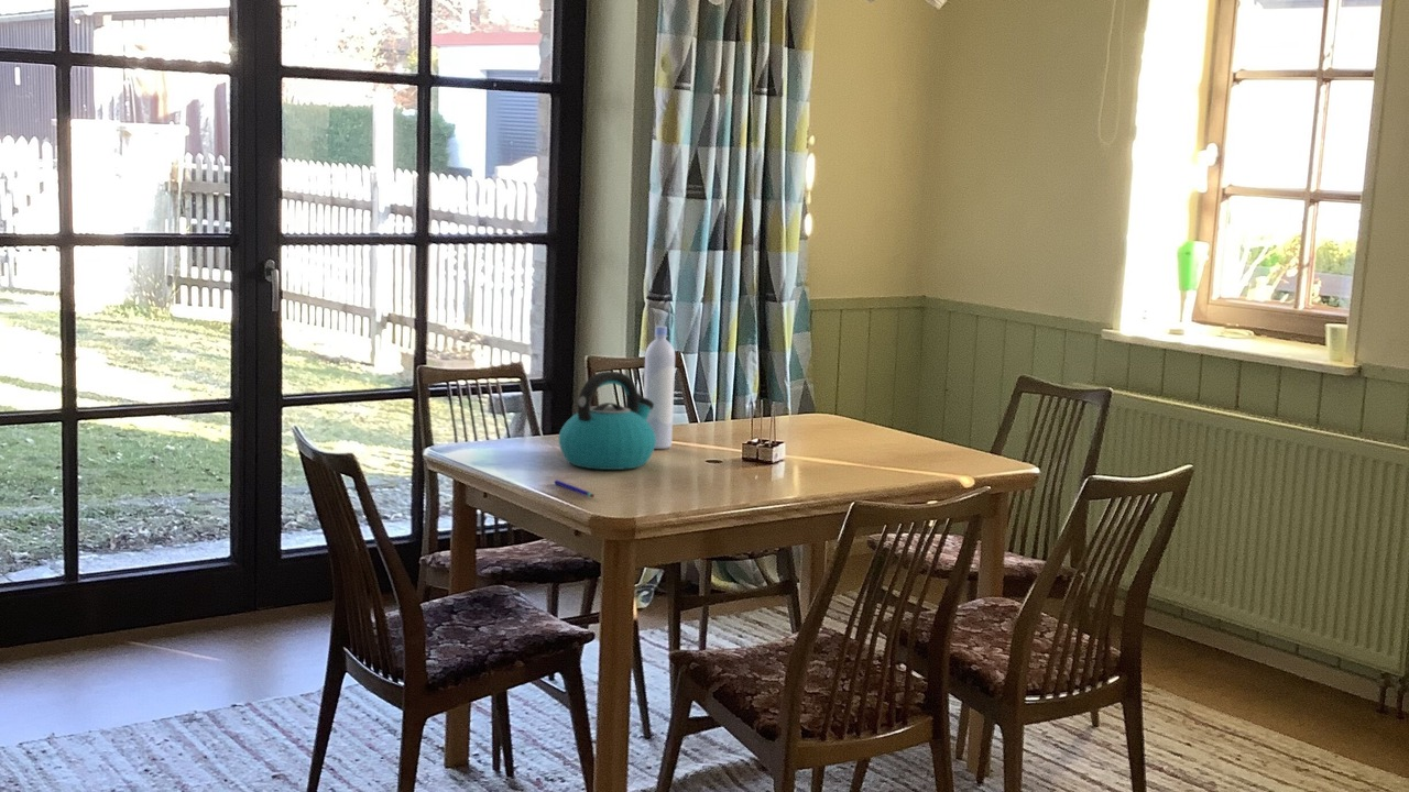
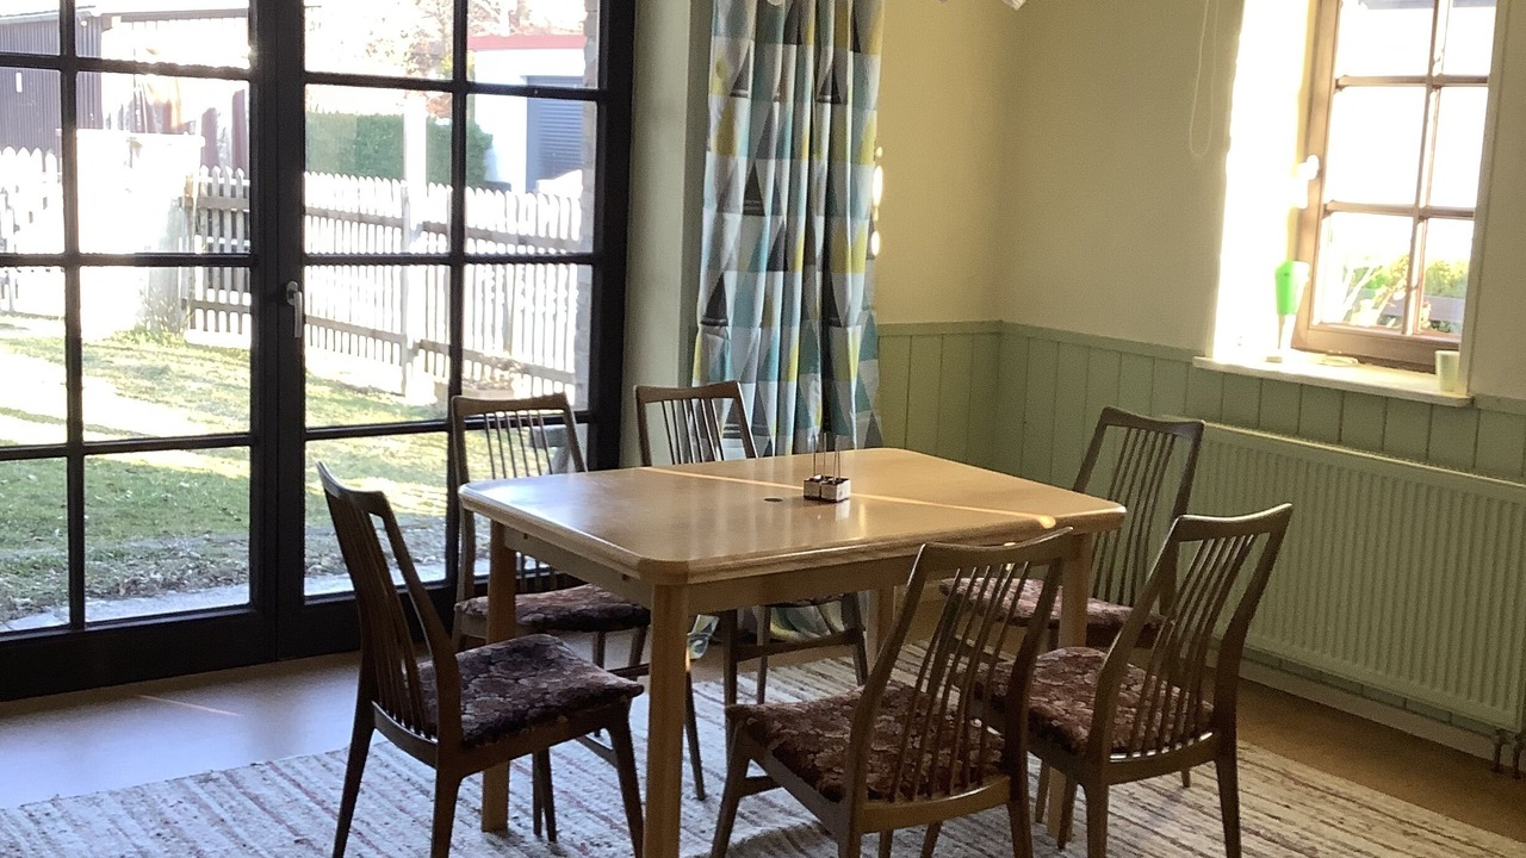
- bottle (658, 386)
- pen (574, 488)
- kettle (612, 417)
